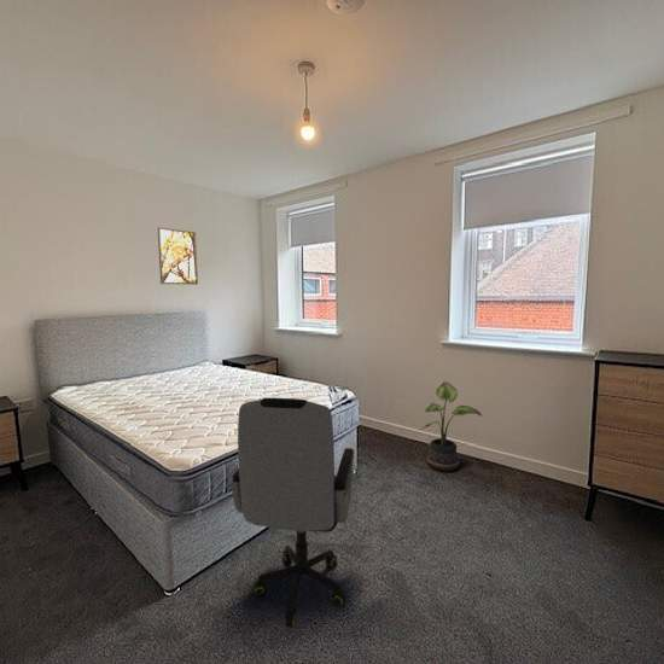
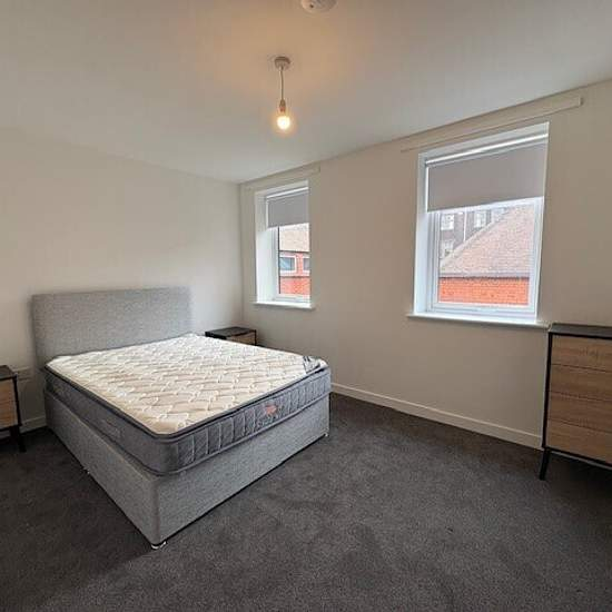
- office chair (298, 493)
- potted plant (447, 427)
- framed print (179, 257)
